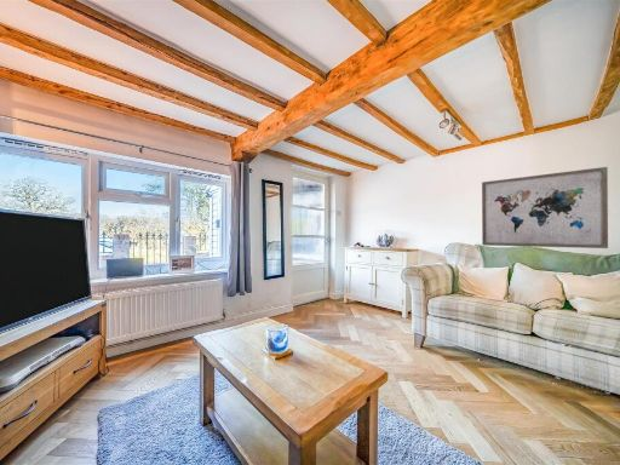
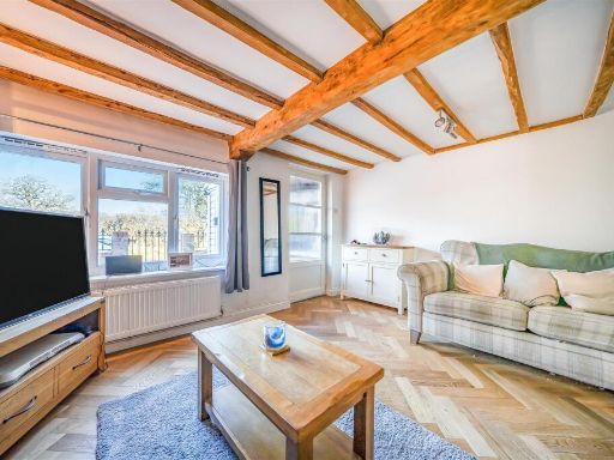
- wall art (536, 211)
